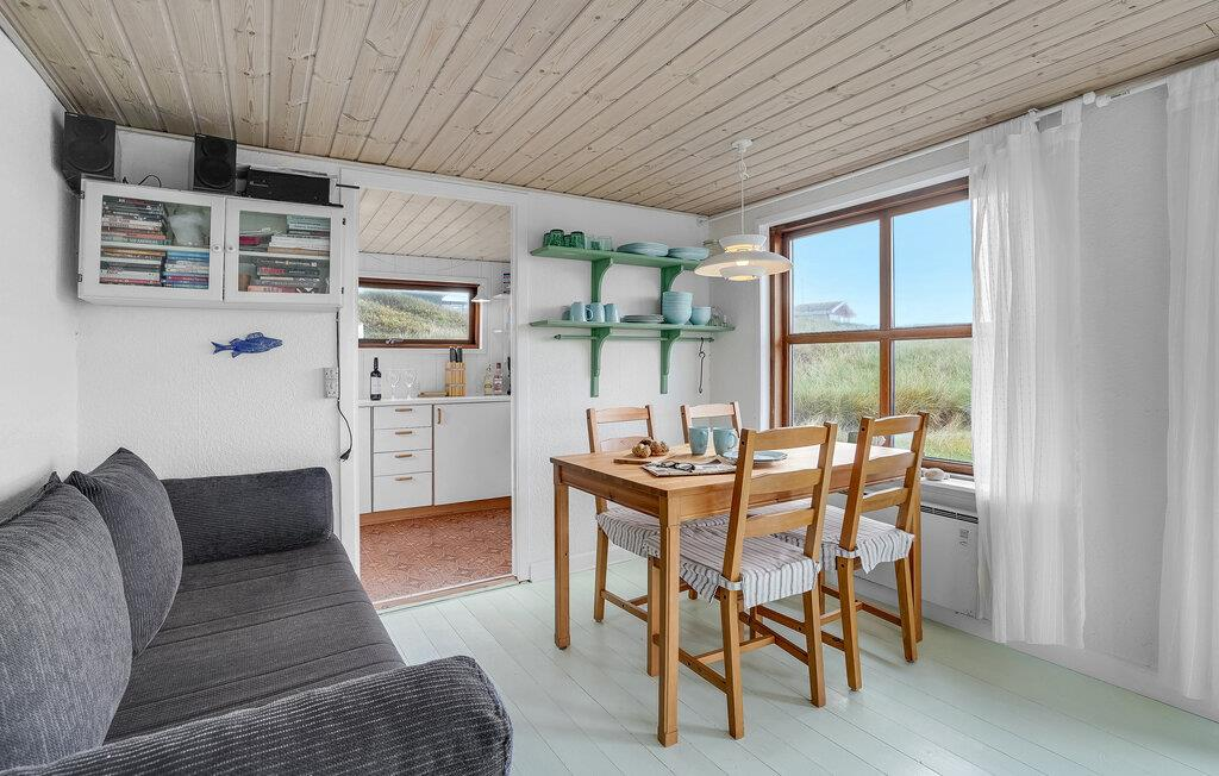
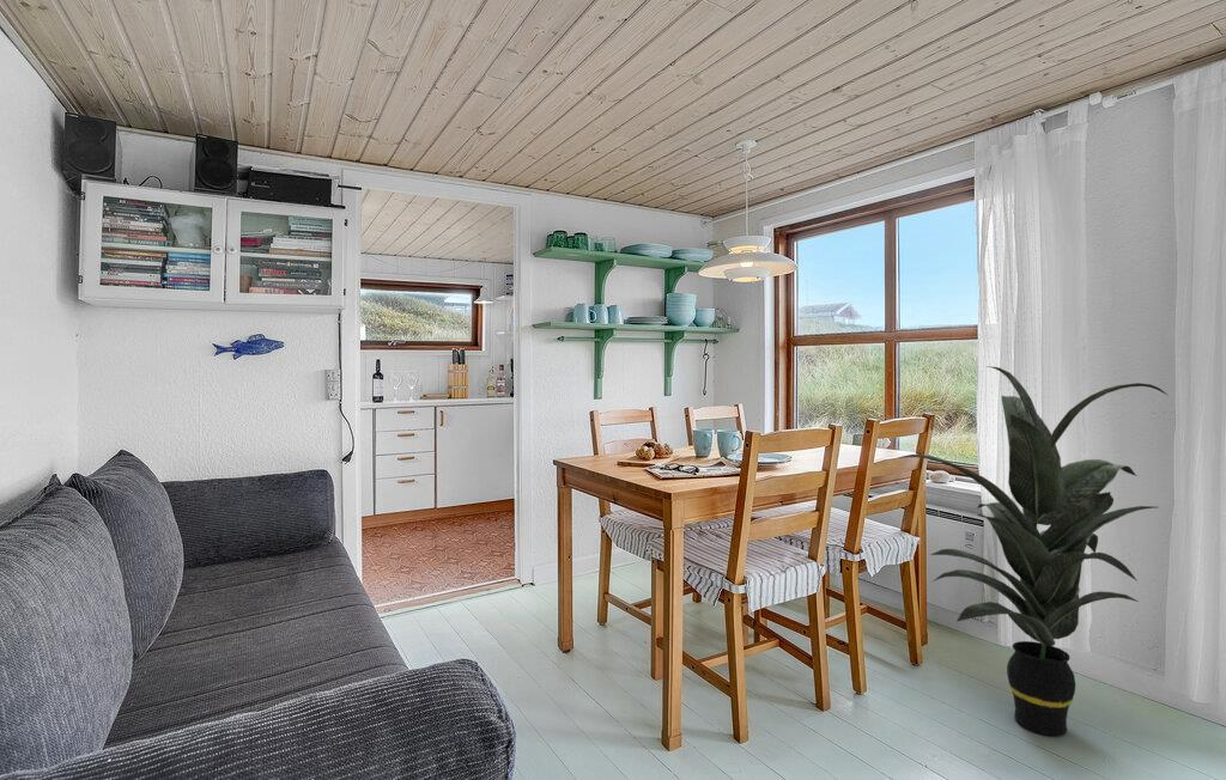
+ indoor plant (1030, 540)
